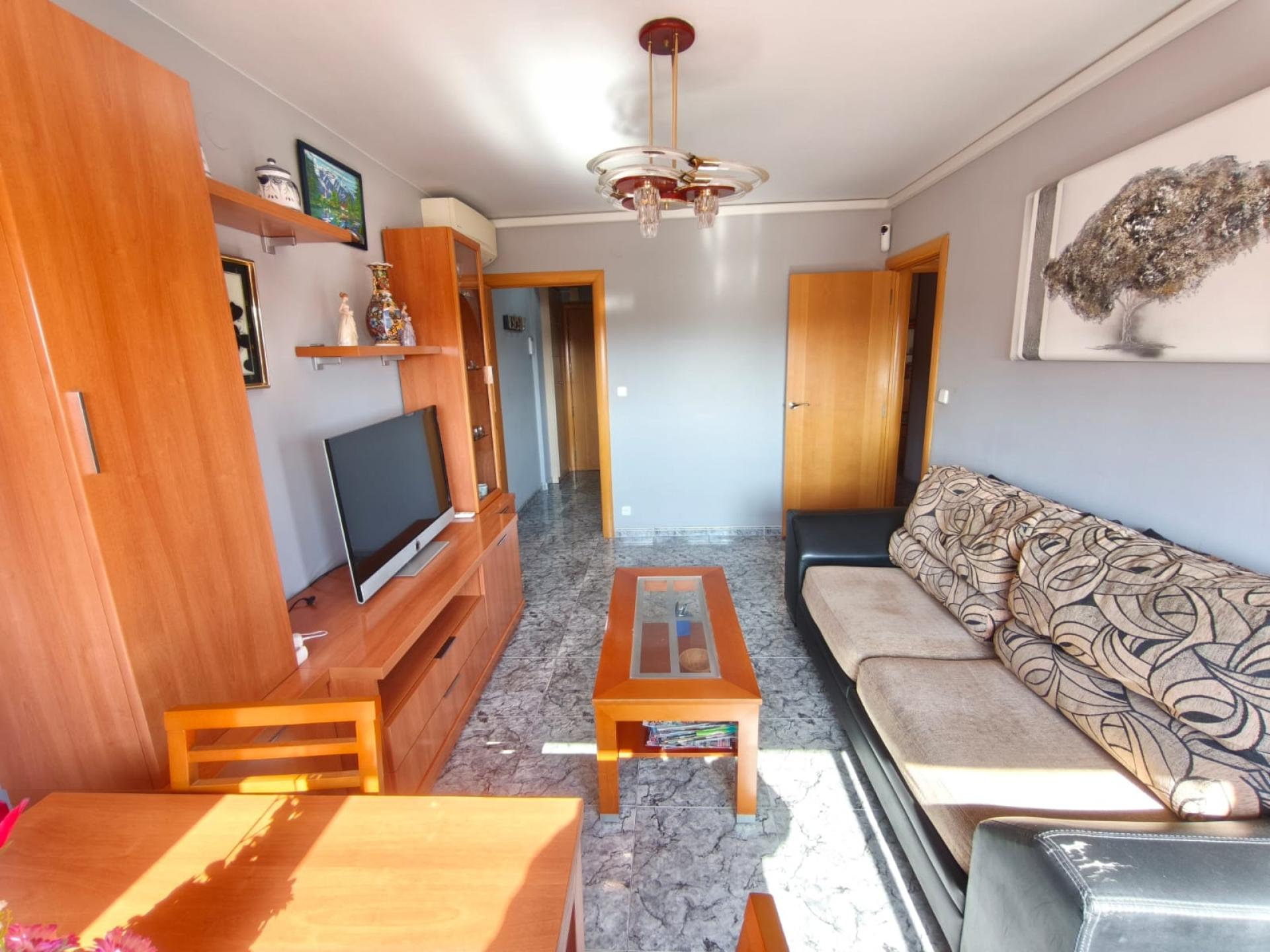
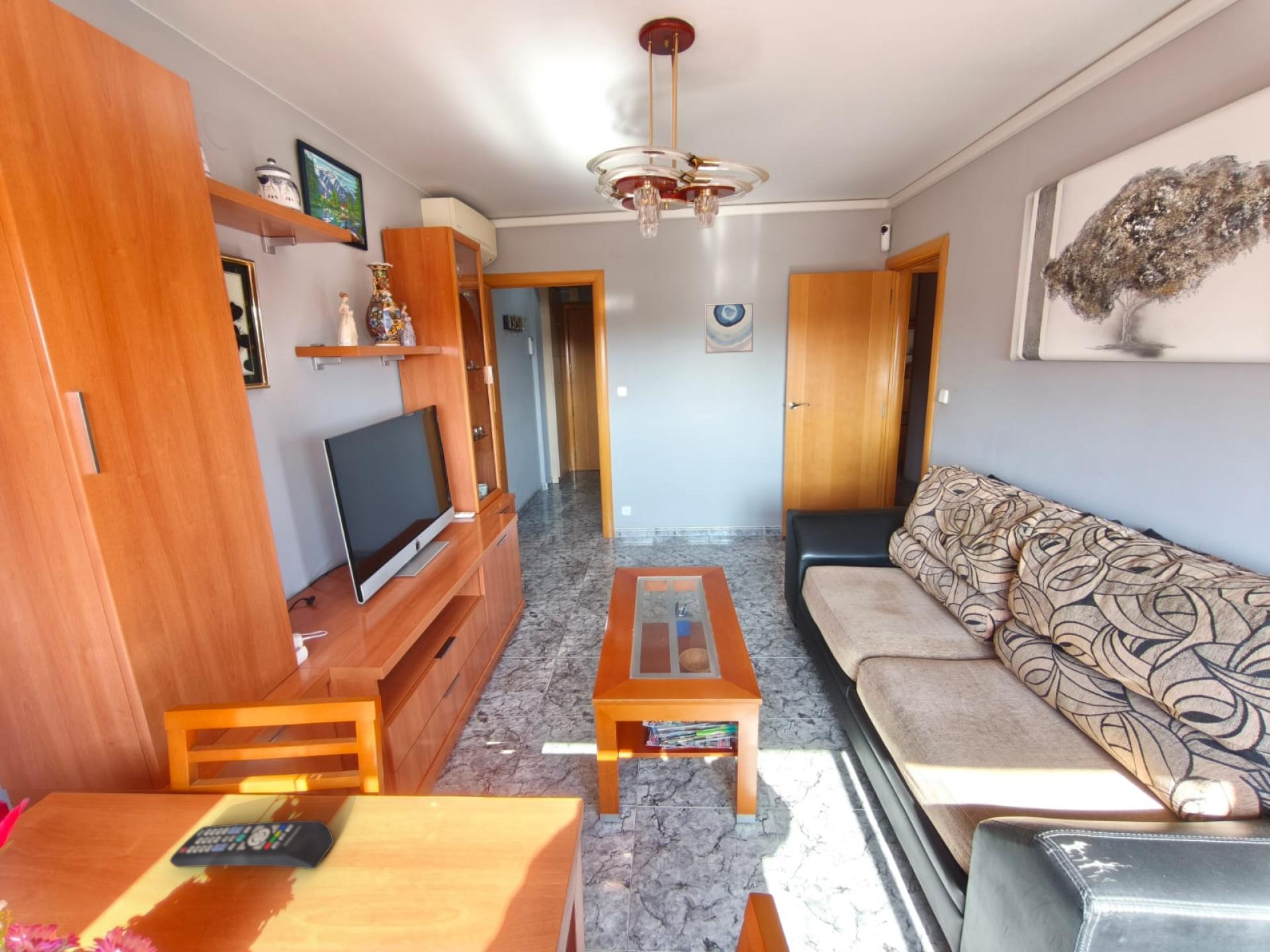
+ remote control (253, 845)
+ wall art (729, 328)
